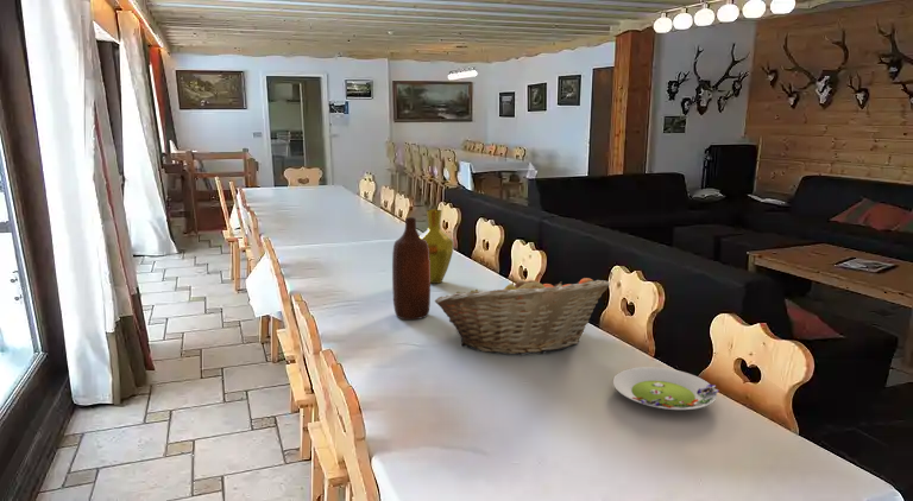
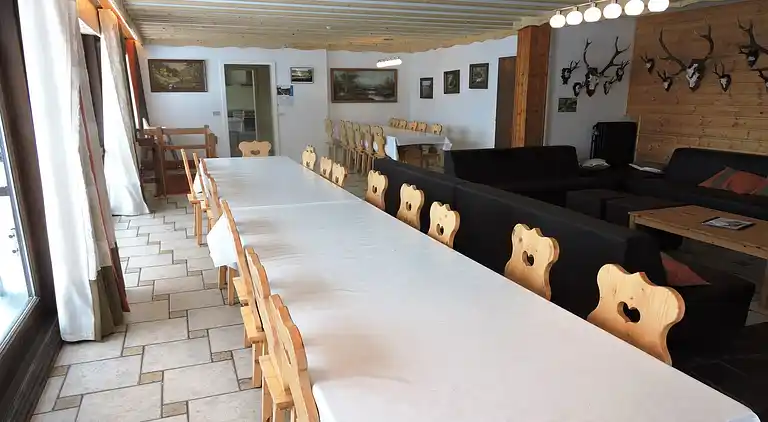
- bottle (410, 267)
- vase (434, 246)
- salad plate (663, 388)
- fruit basket (522, 305)
